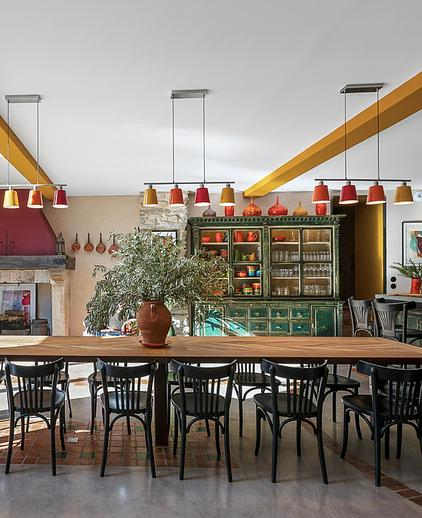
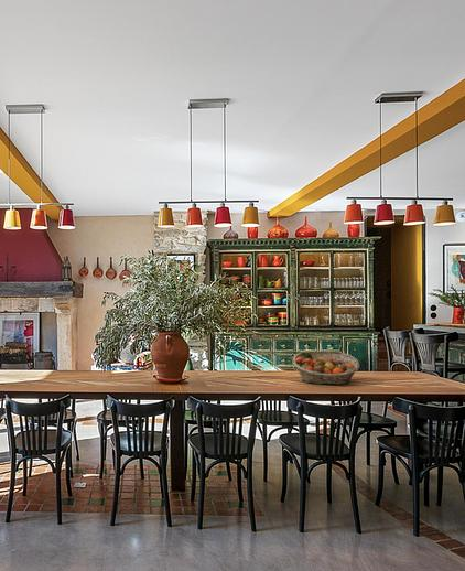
+ fruit basket (325, 367)
